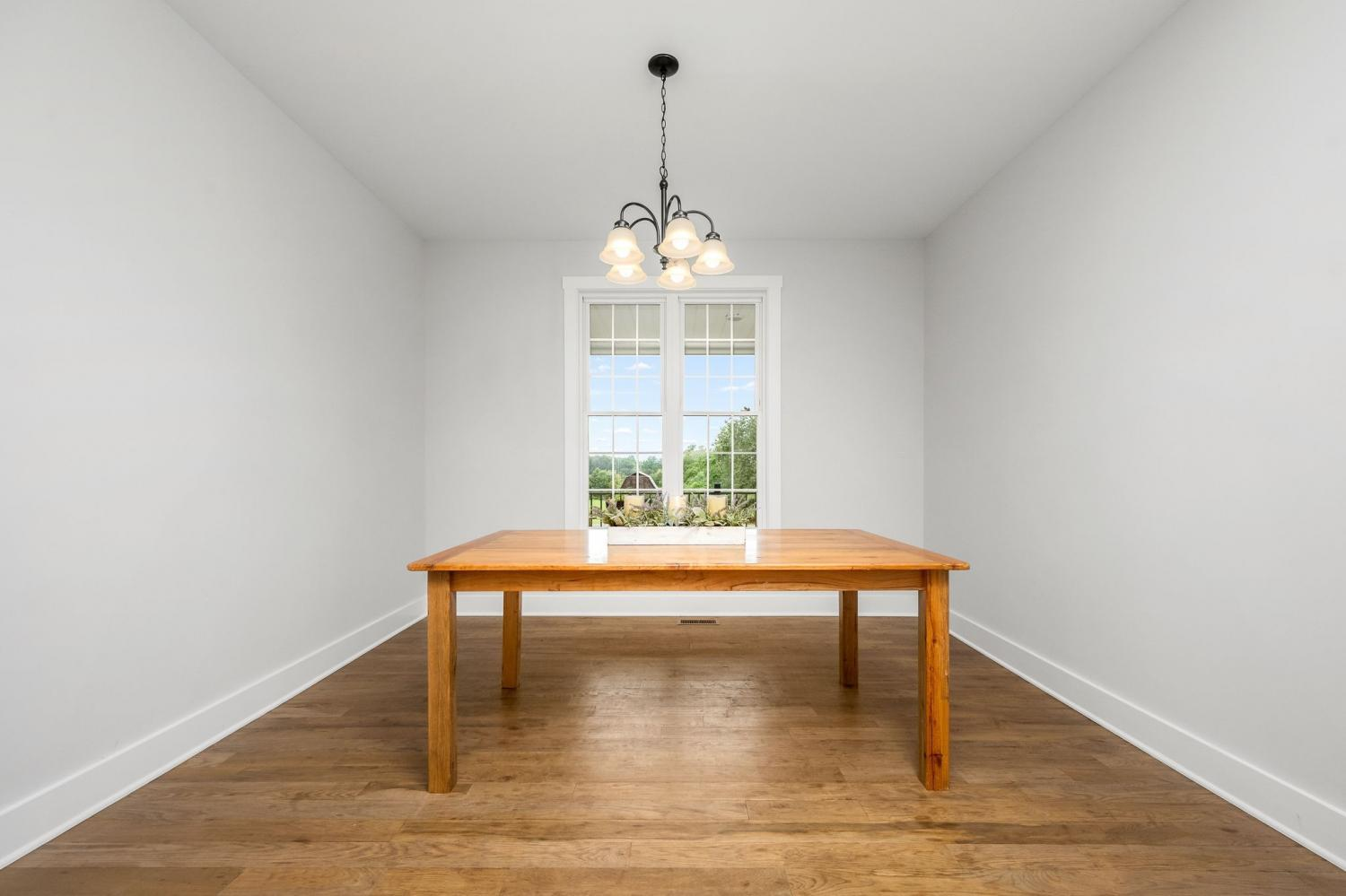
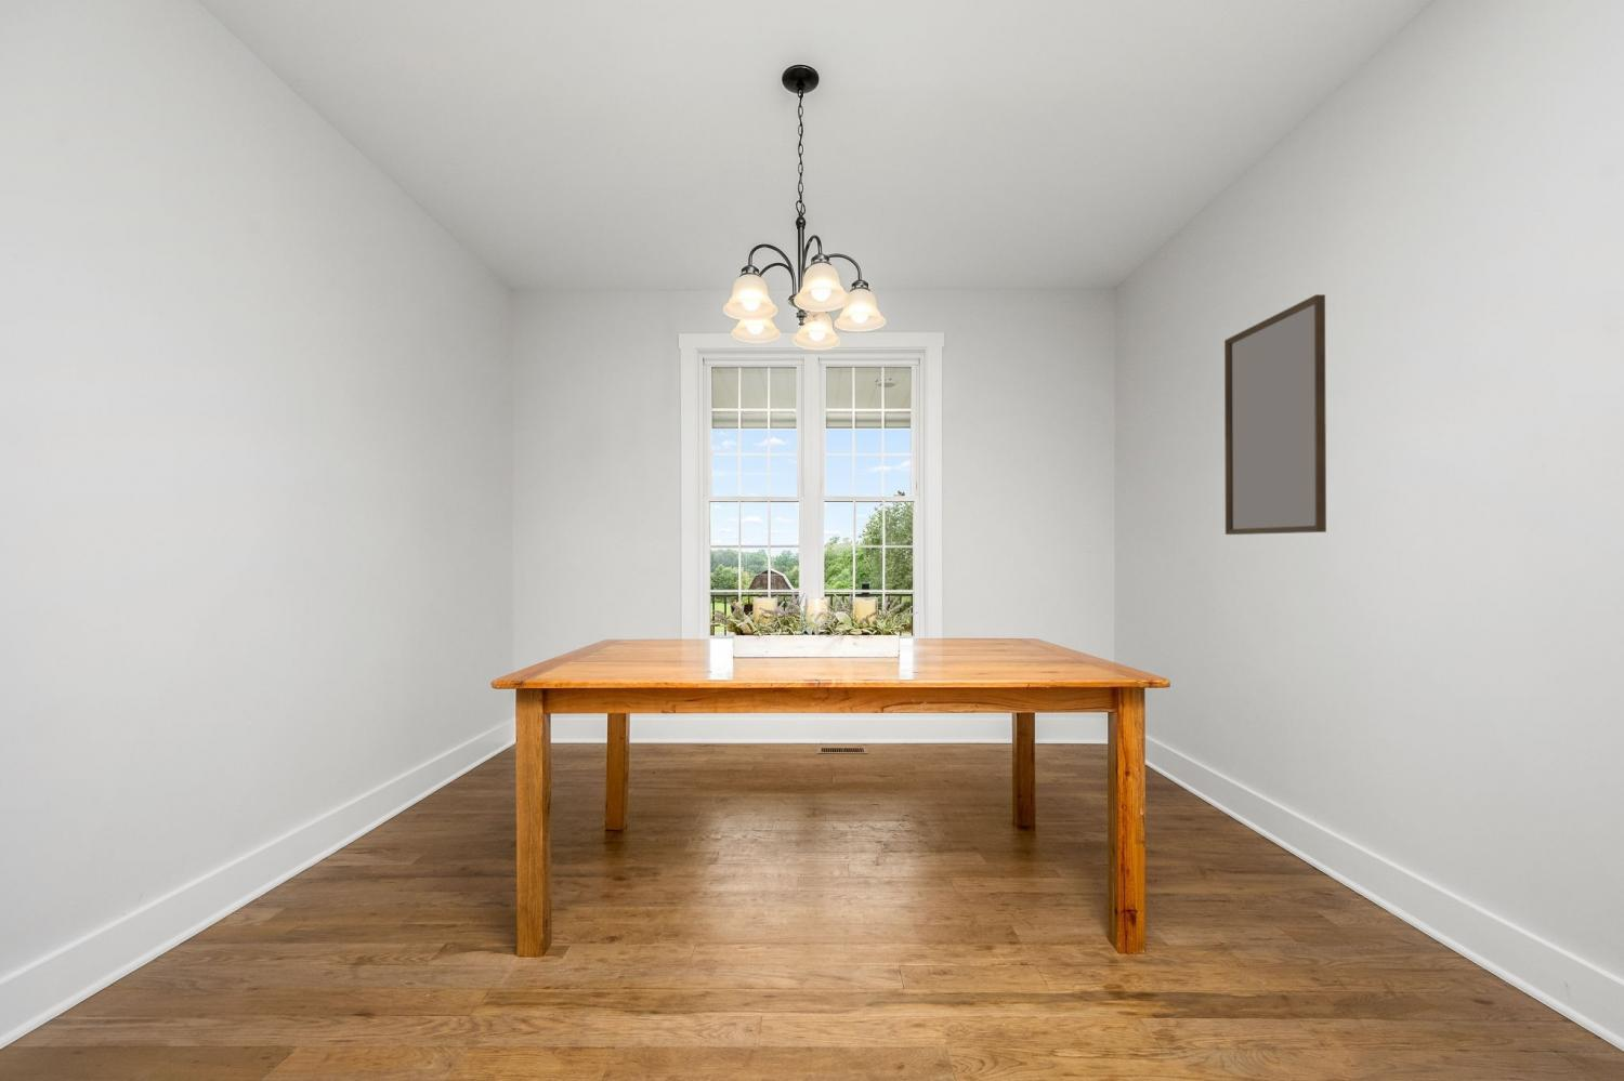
+ home mirror (1270, 426)
